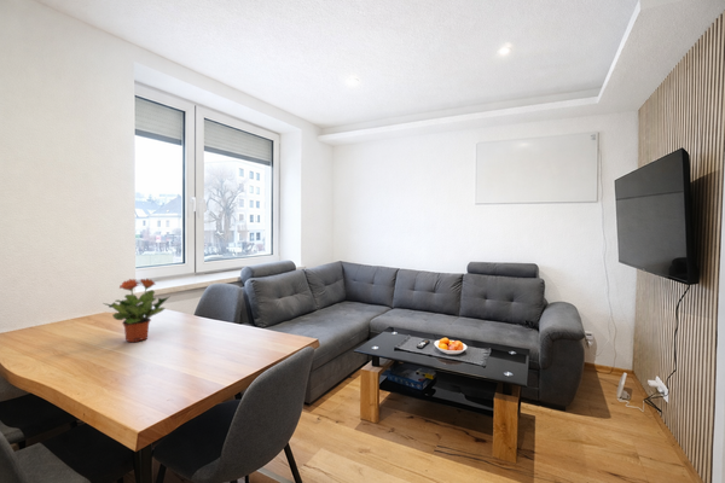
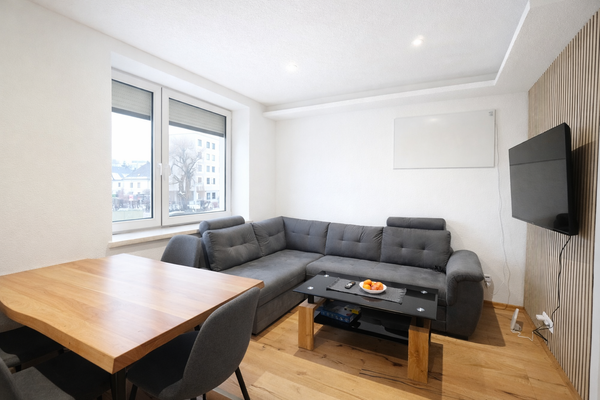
- potted plant (138, 308)
